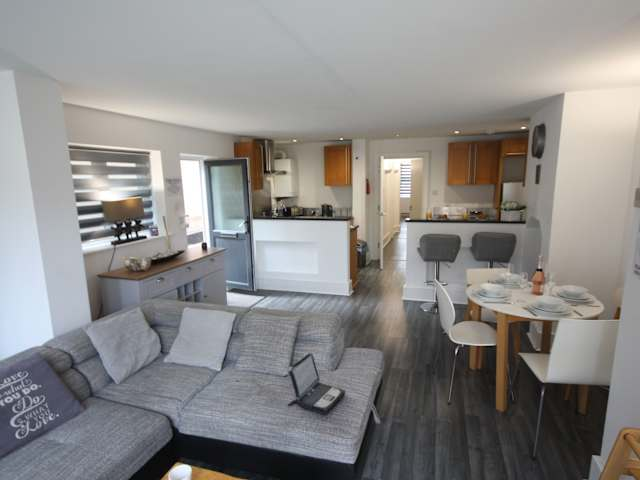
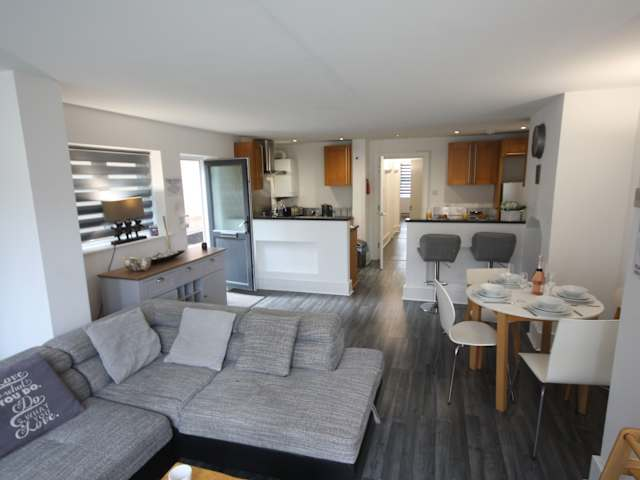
- laptop (316, 381)
